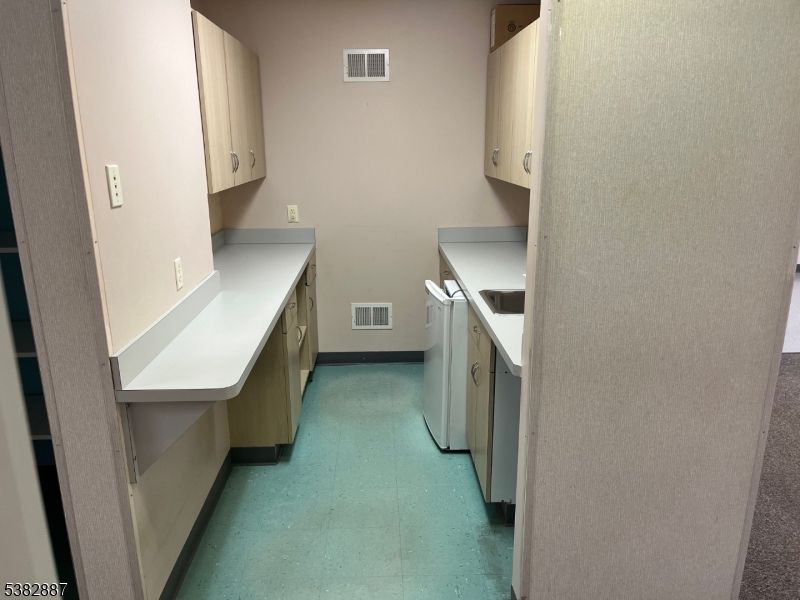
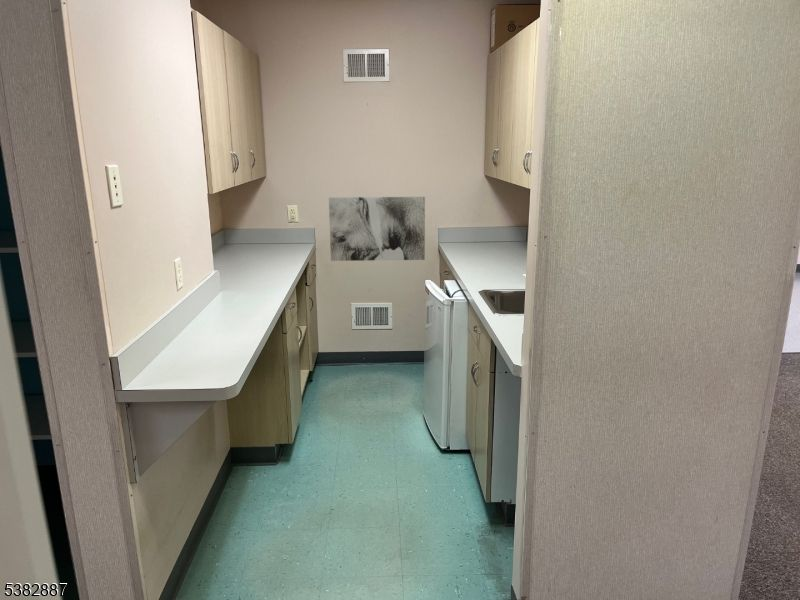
+ wall art (377, 229)
